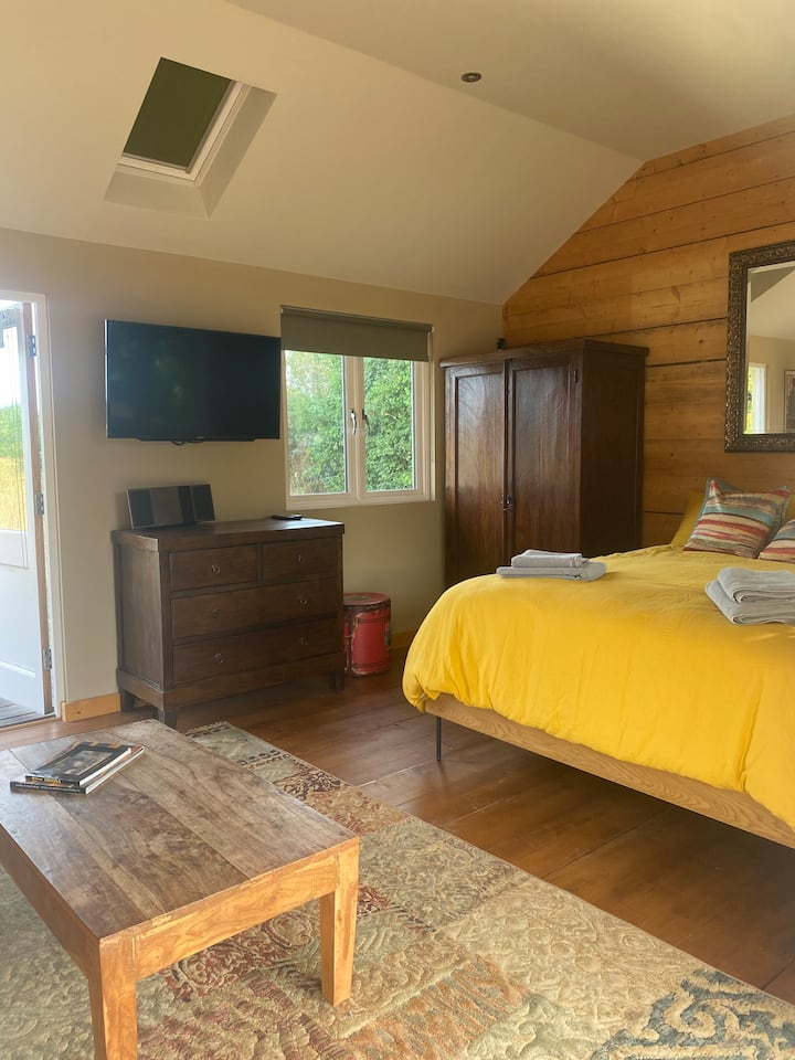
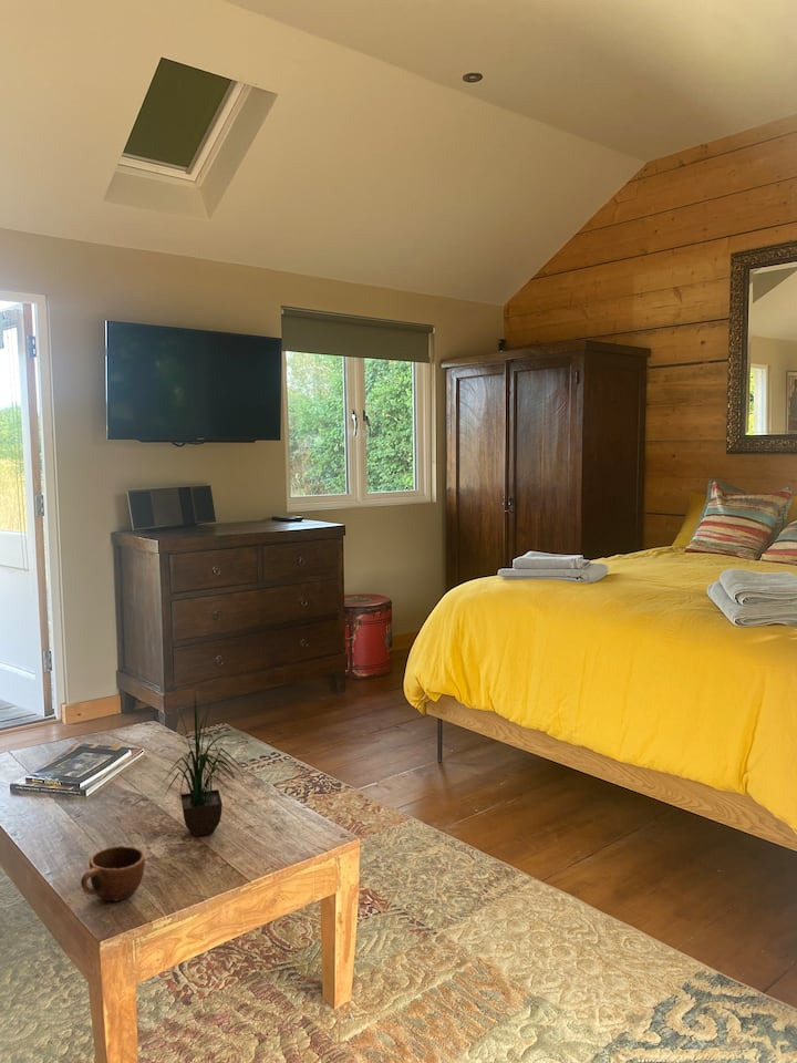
+ mug (115, 877)
+ potted plant (203, 755)
